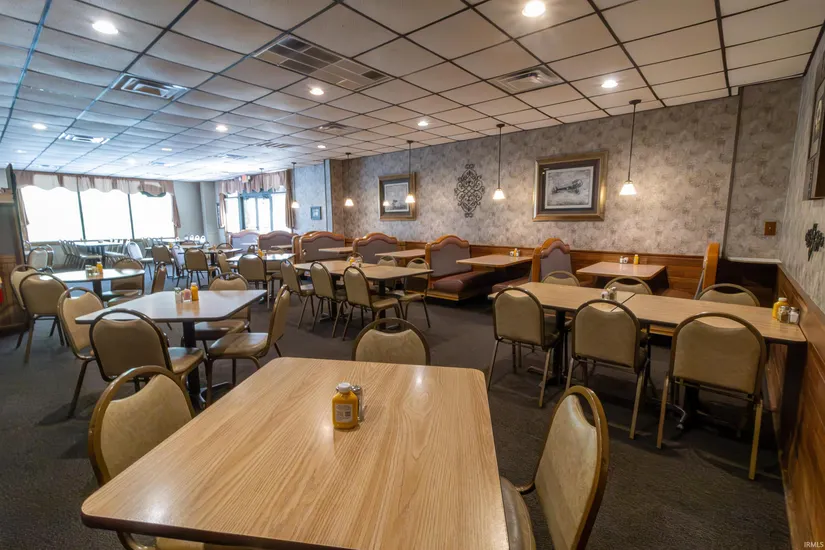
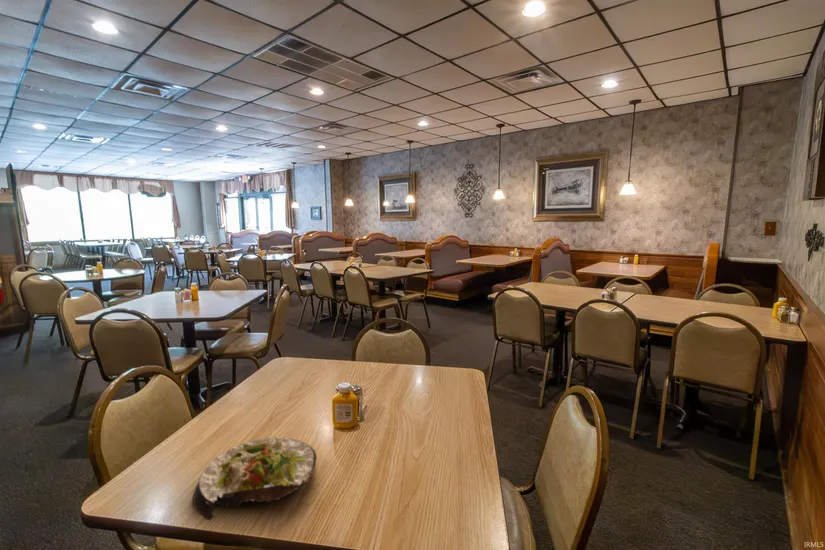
+ salad plate (258, 464)
